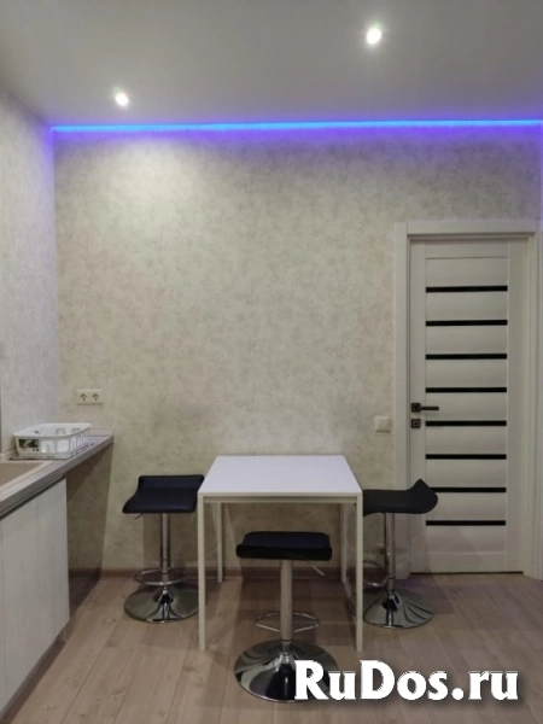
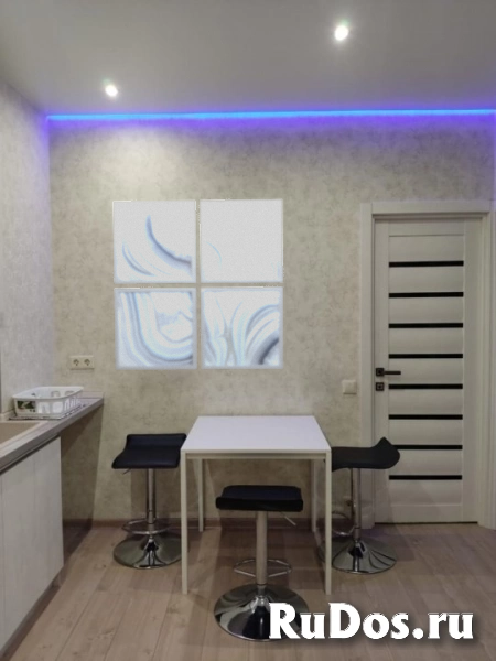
+ wall art (201, 282)
